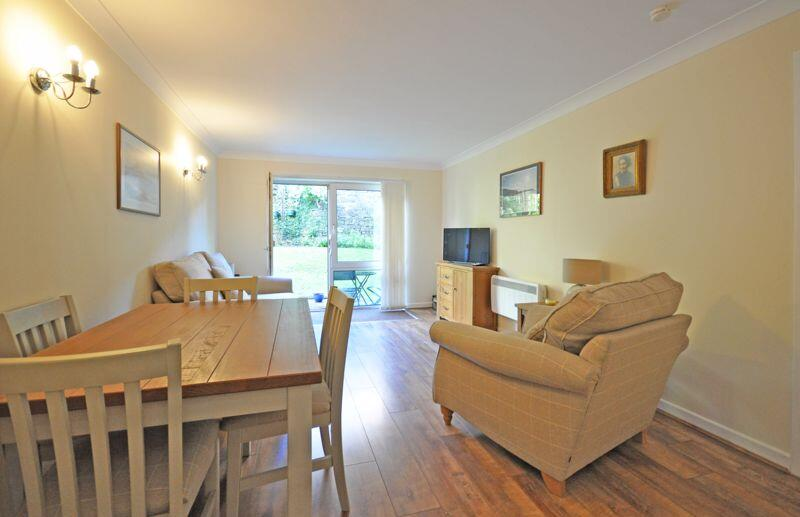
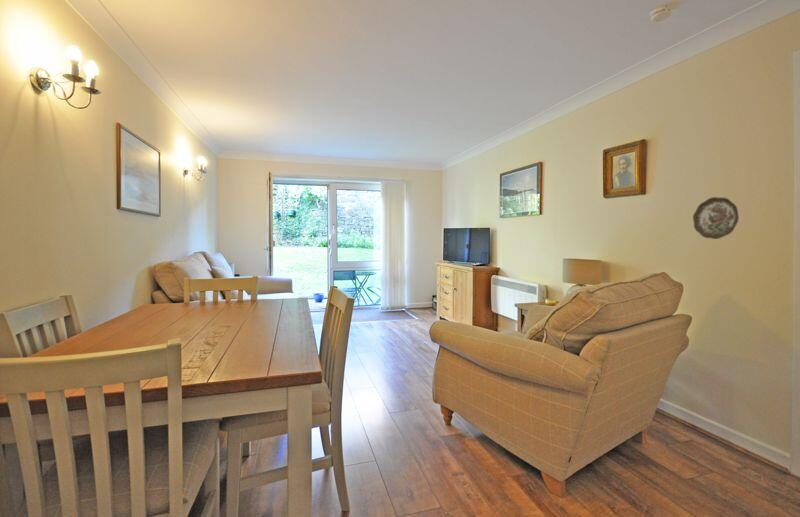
+ decorative plate (715, 218)
